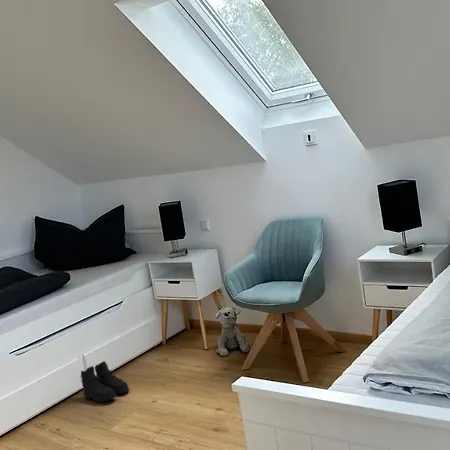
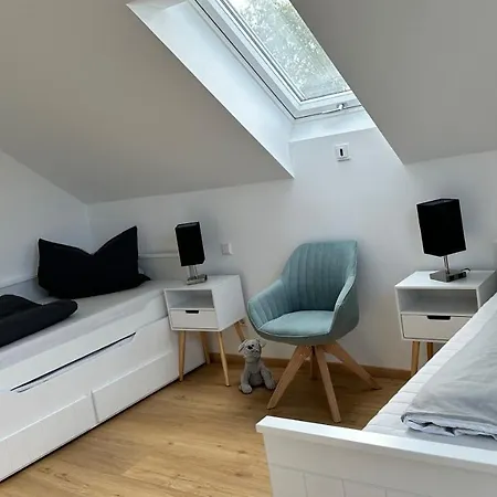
- boots (104, 379)
